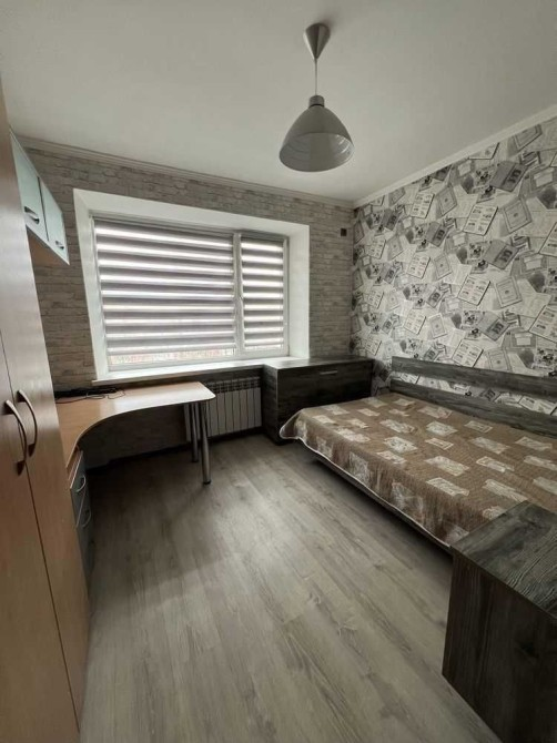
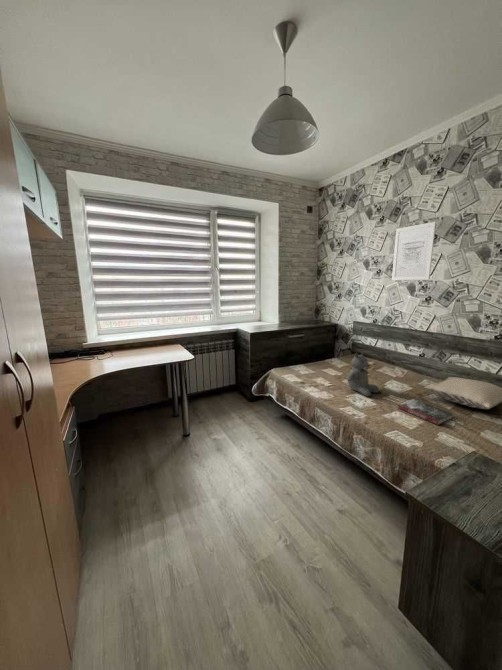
+ teddy bear (363, 372)
+ pillow (467, 391)
+ book (424, 410)
+ wall art (412, 253)
